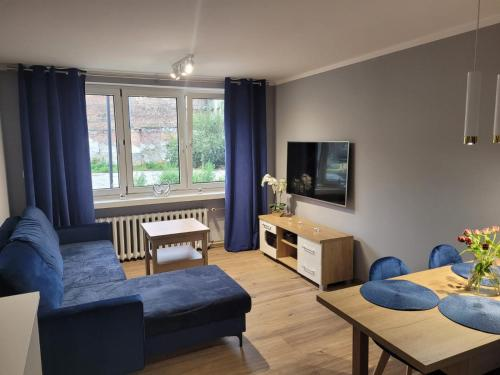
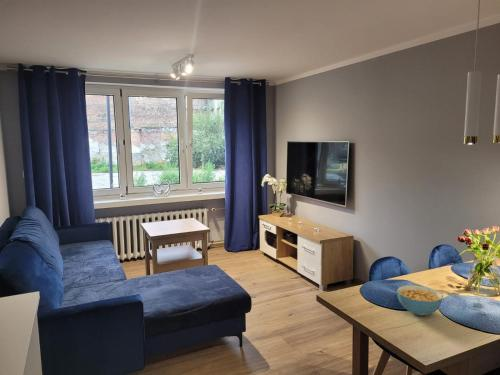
+ cereal bowl (418, 302)
